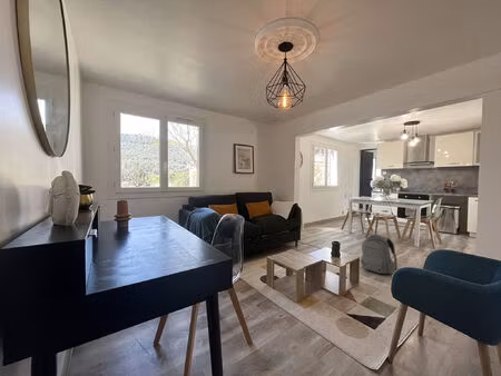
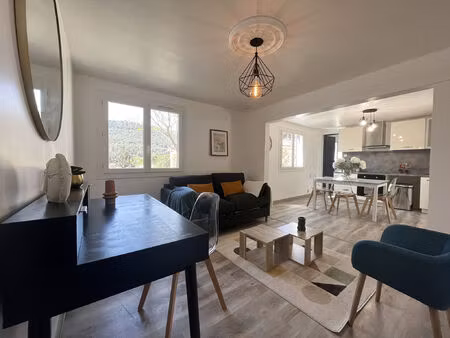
- backpack (377, 251)
